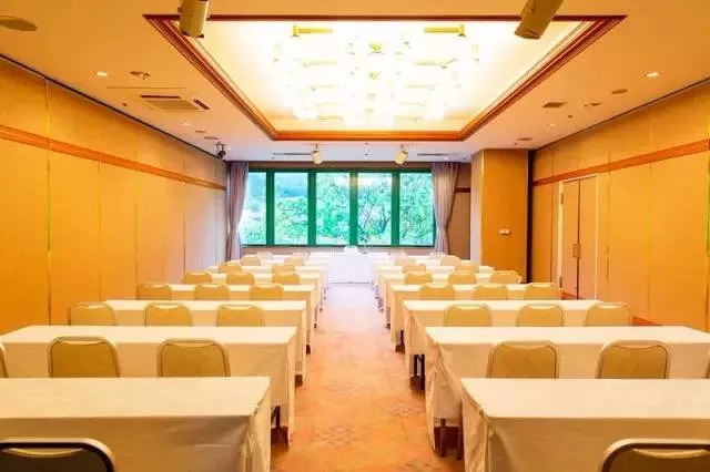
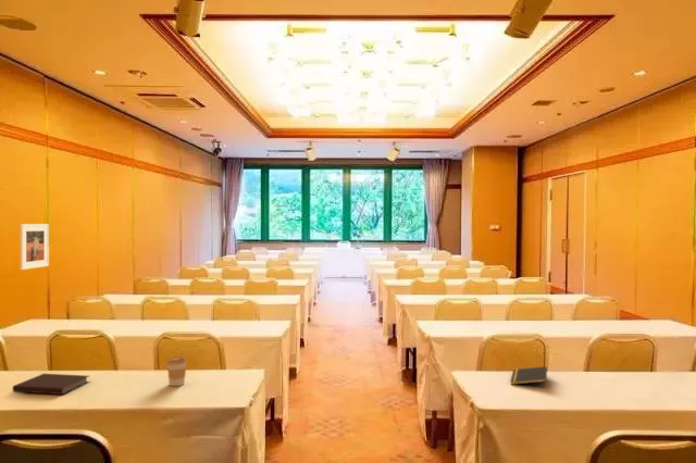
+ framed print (35, 246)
+ notepad (529, 375)
+ notebook (52, 384)
+ coffee cup (176, 370)
